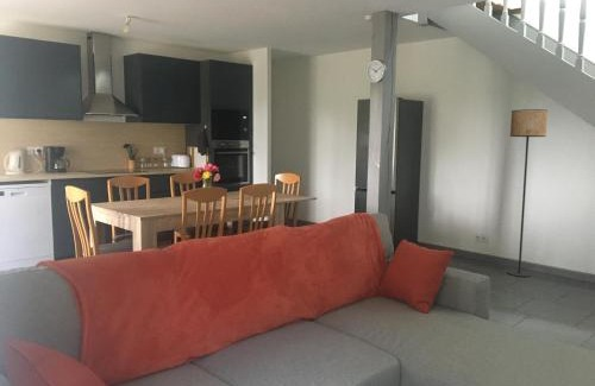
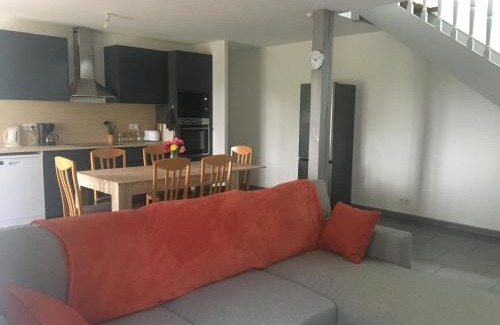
- floor lamp (524, 194)
